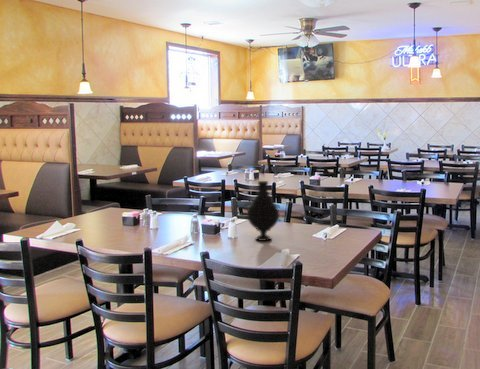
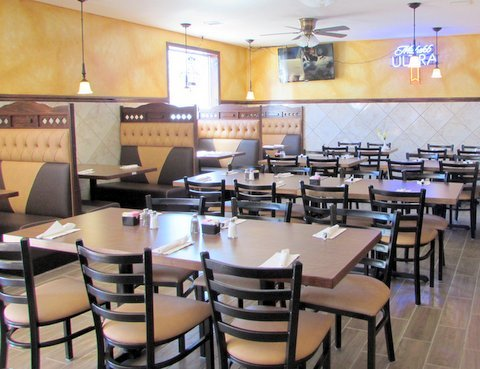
- vase (263, 210)
